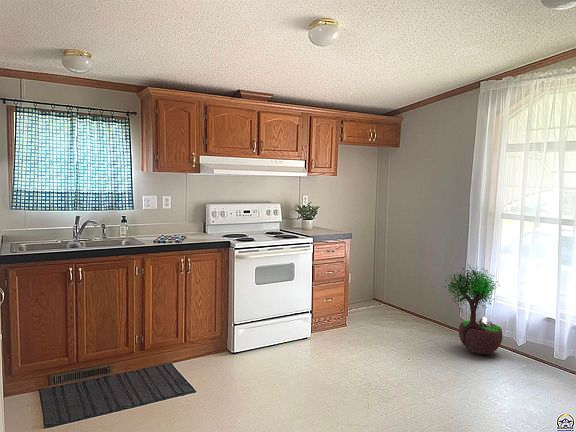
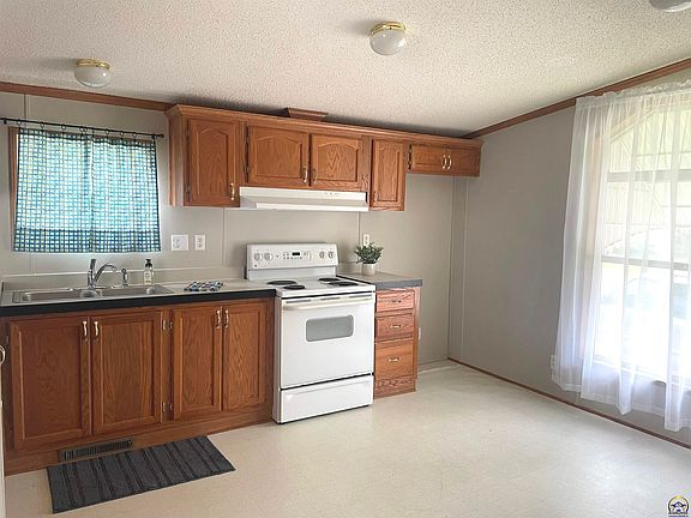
- potted tree (475, 307)
